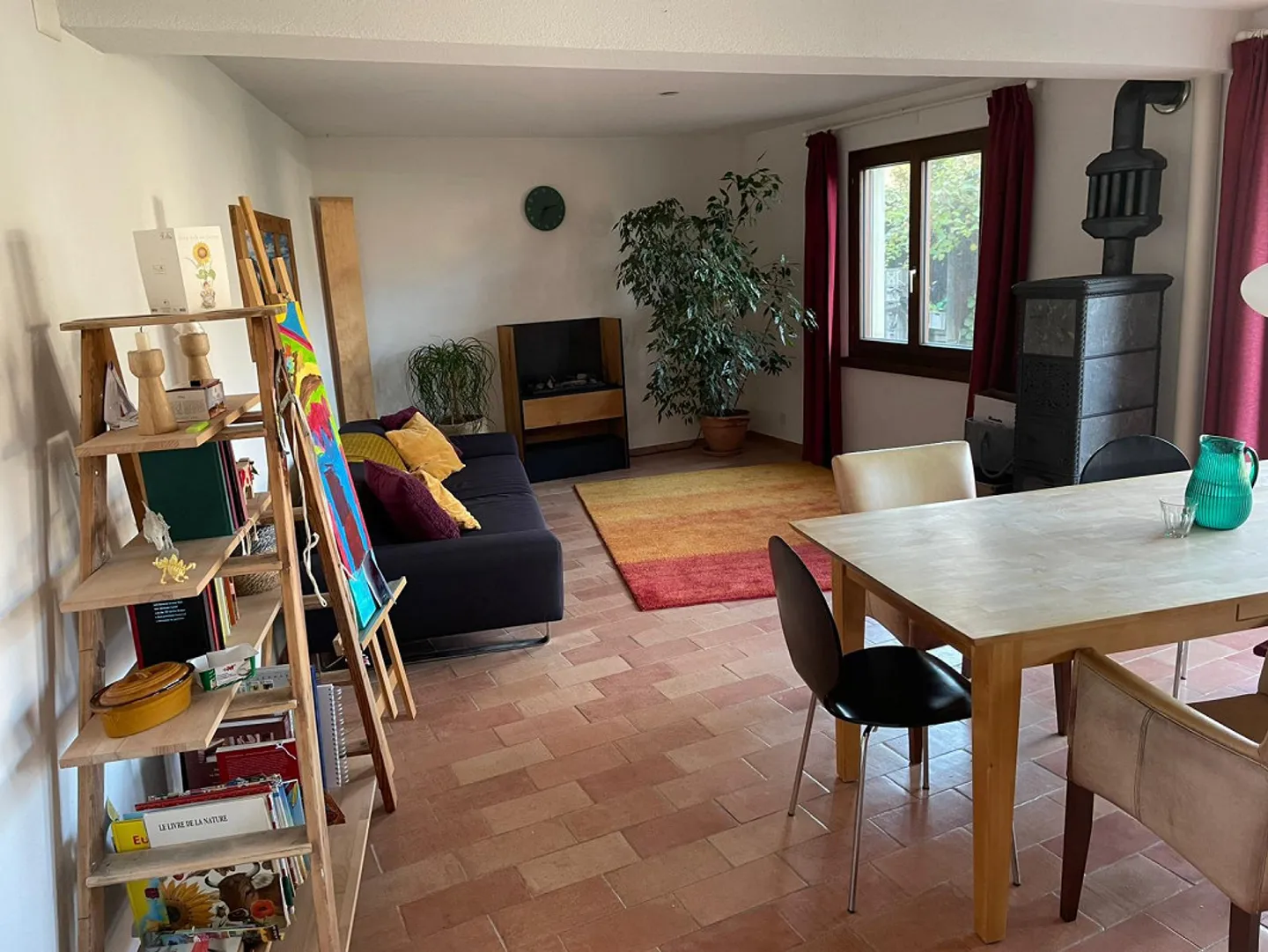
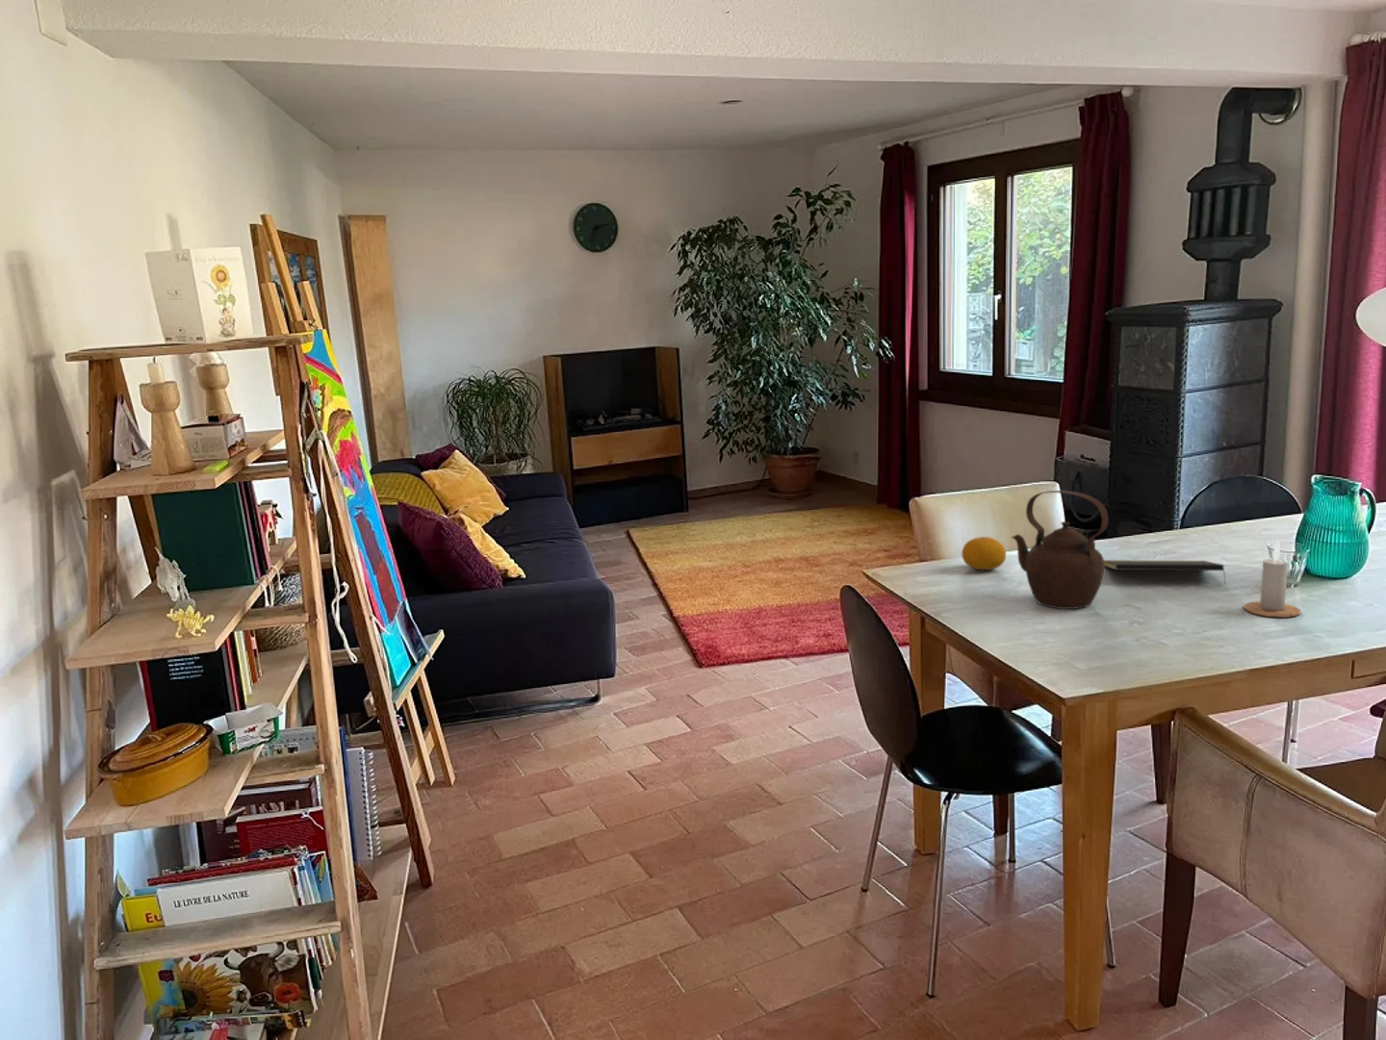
+ fruit (984, 553)
+ notepad (1161, 565)
+ candle (1275, 576)
+ teapot (1055, 545)
